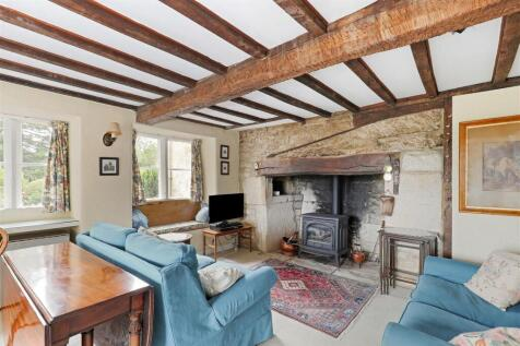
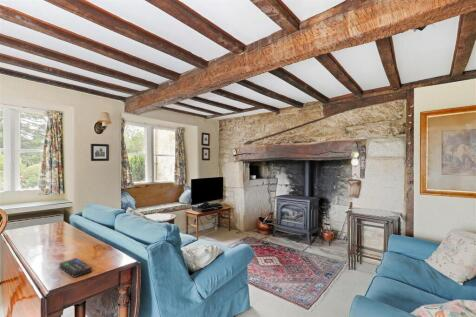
+ remote control (75, 266)
